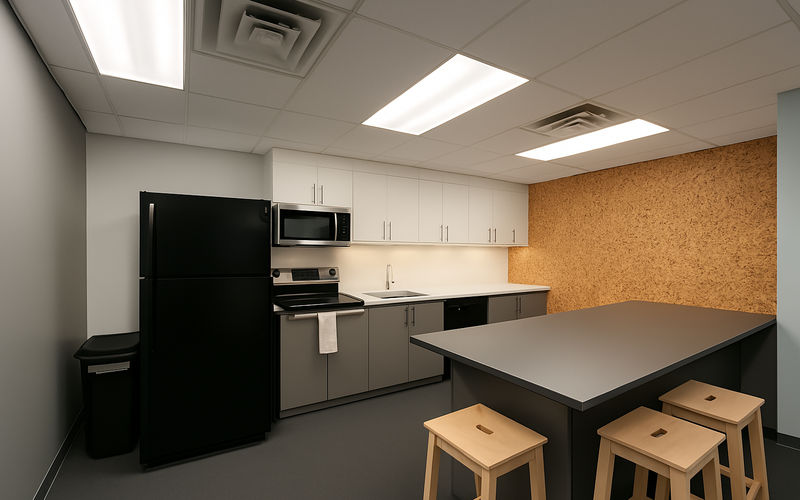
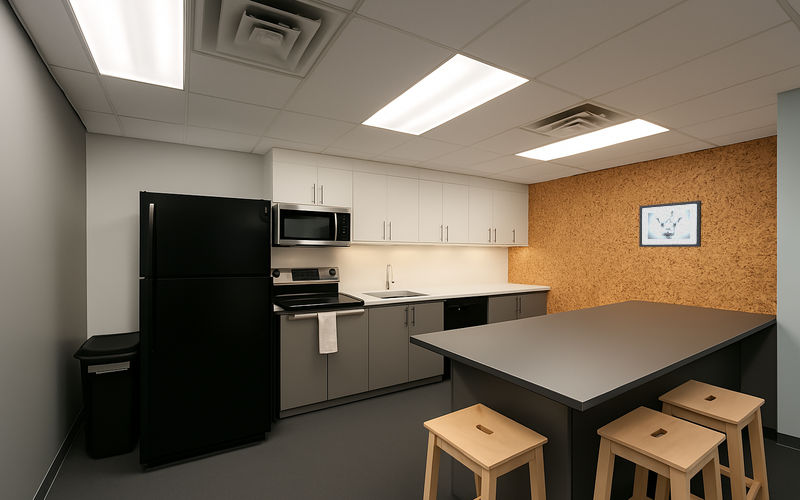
+ wall art (668, 225)
